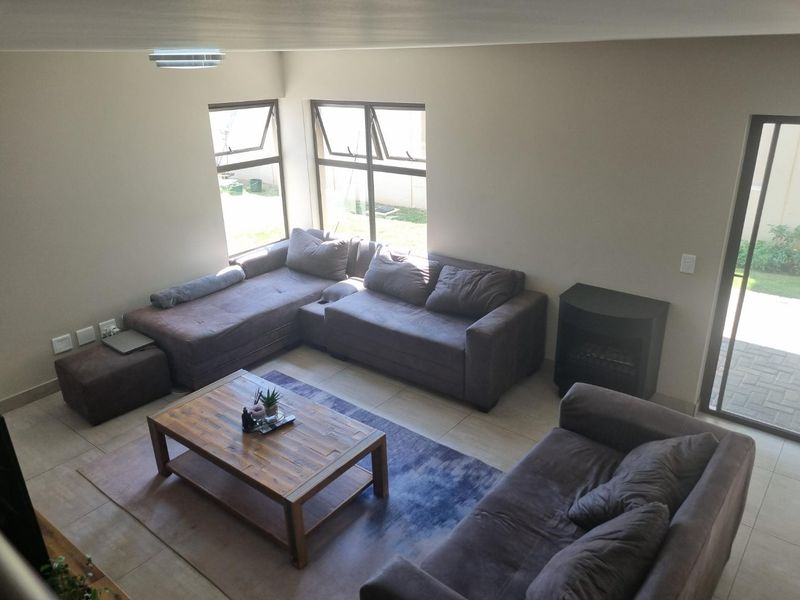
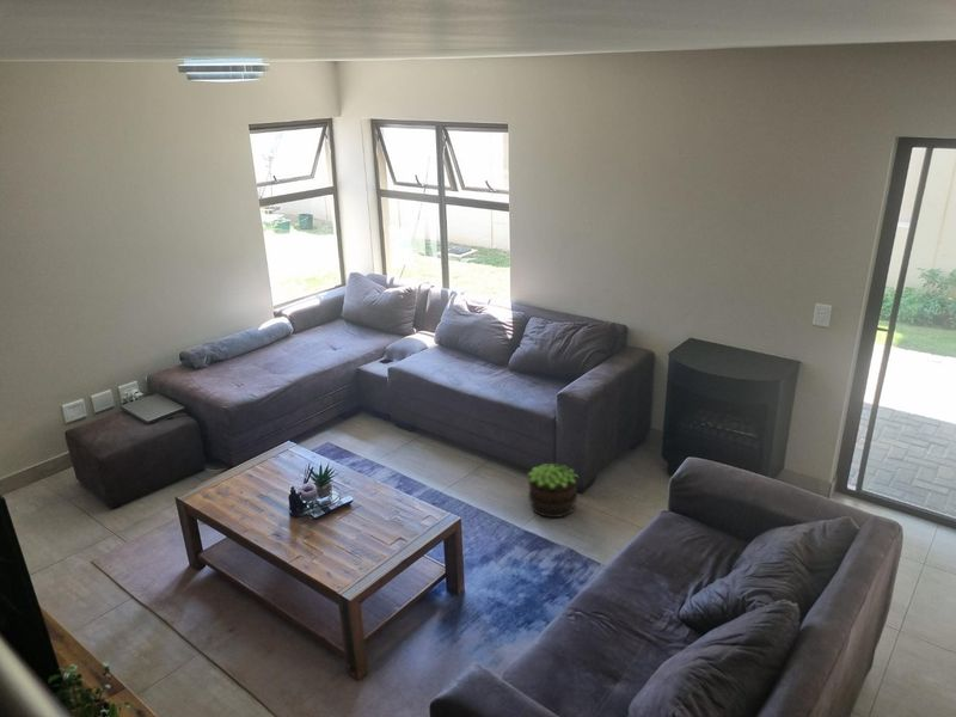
+ potted plant (552, 486)
